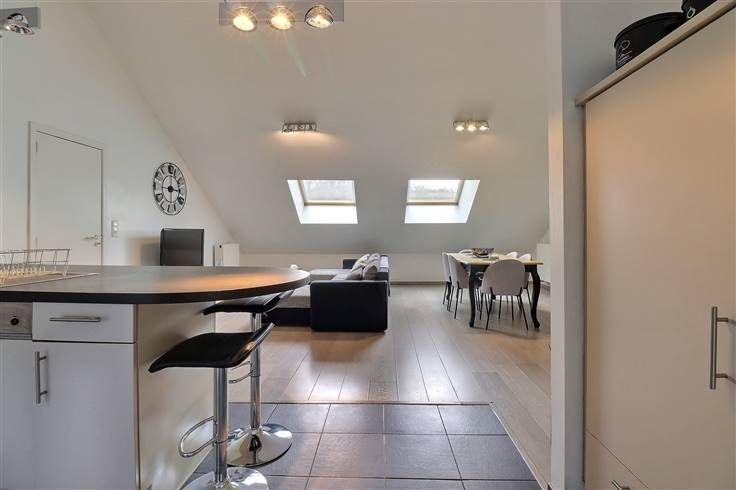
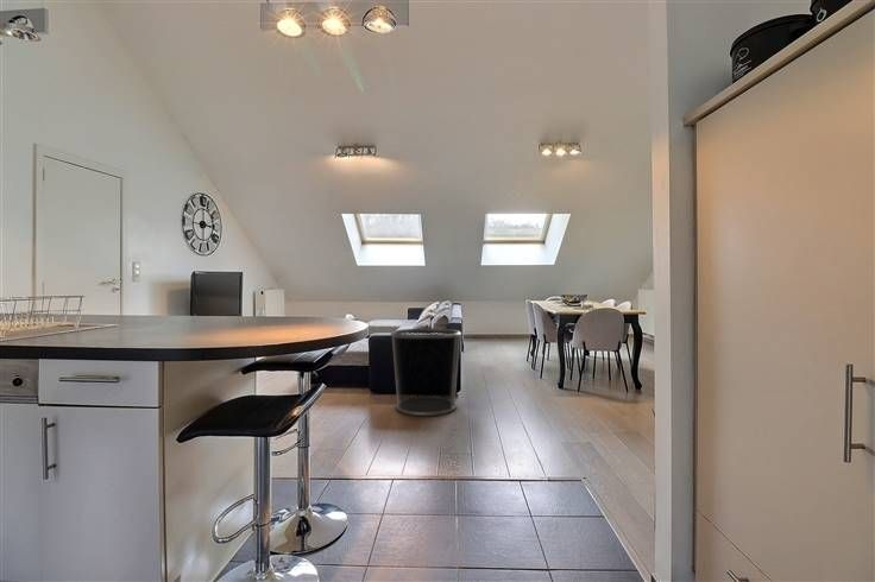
+ waste bin (426, 368)
